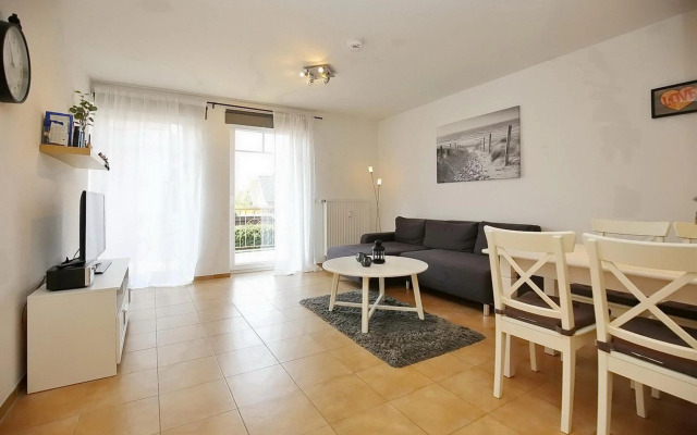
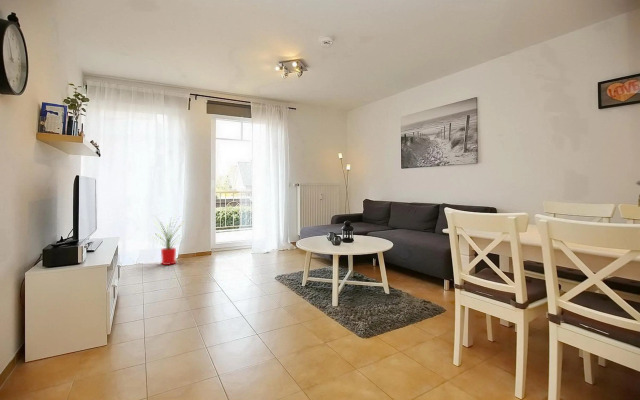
+ house plant (168, 239)
